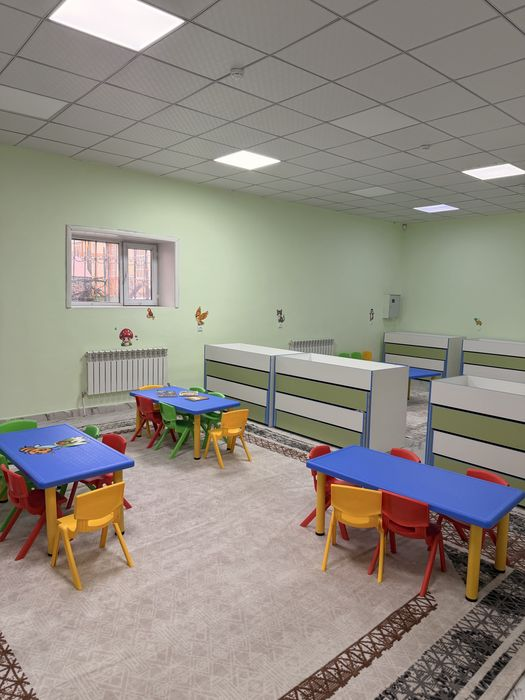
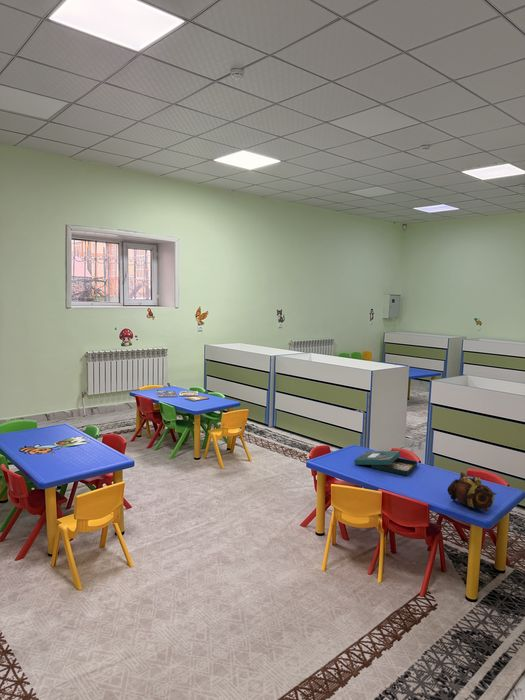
+ board game (385, 459)
+ stuffed animal (472, 490)
